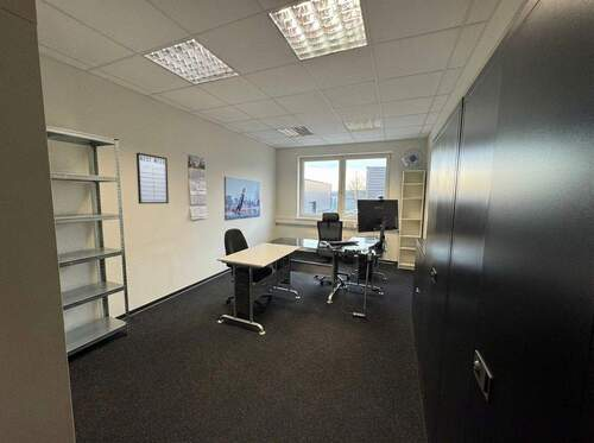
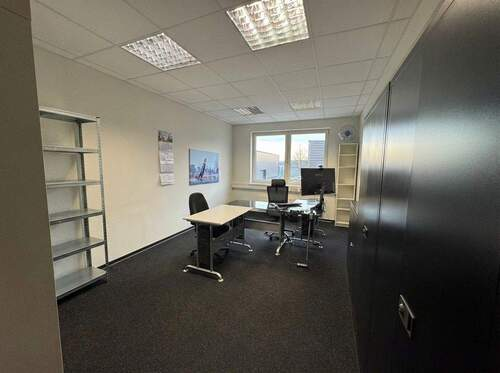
- writing board (153, 179)
